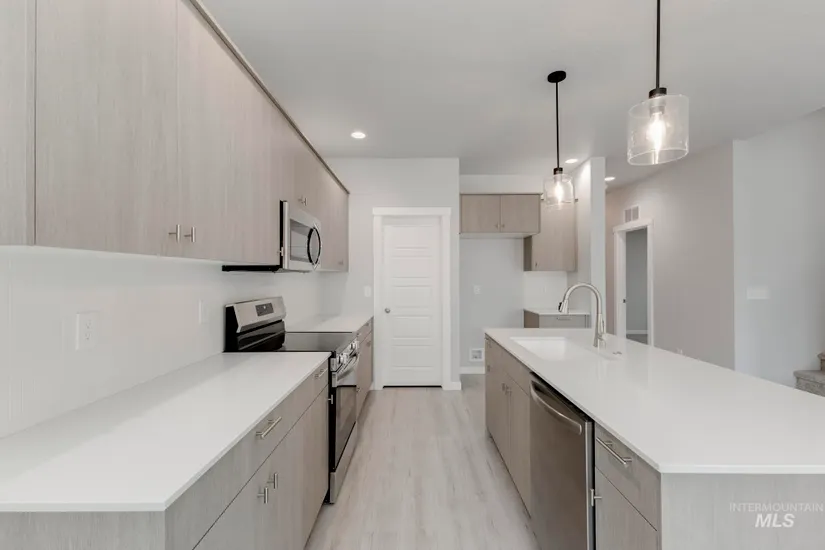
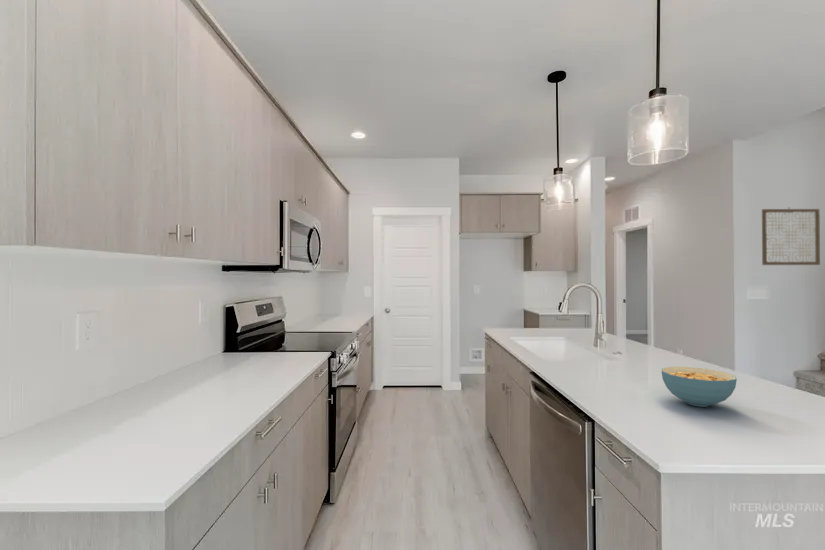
+ cereal bowl (697, 388)
+ wall art (790, 235)
